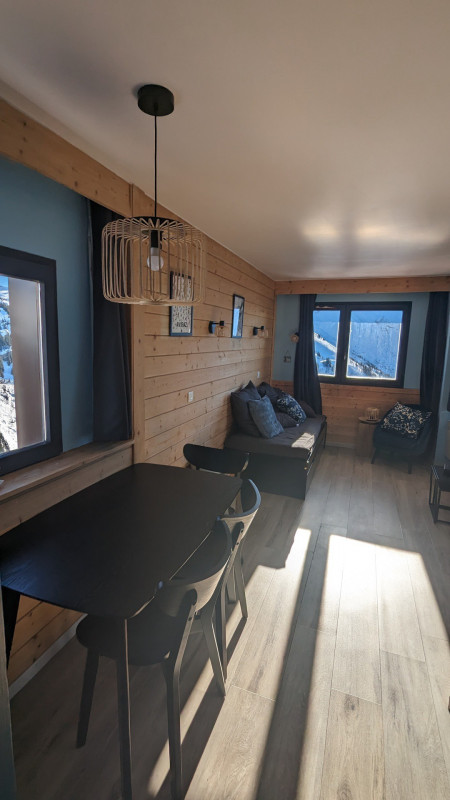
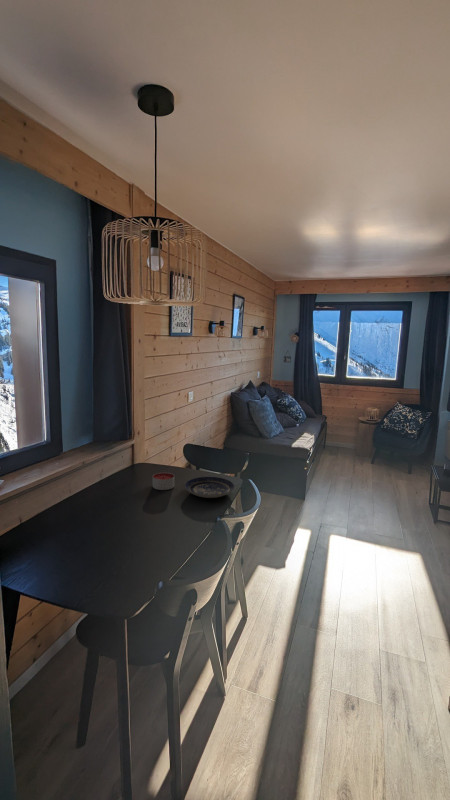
+ plate (209, 488)
+ candle (163, 480)
